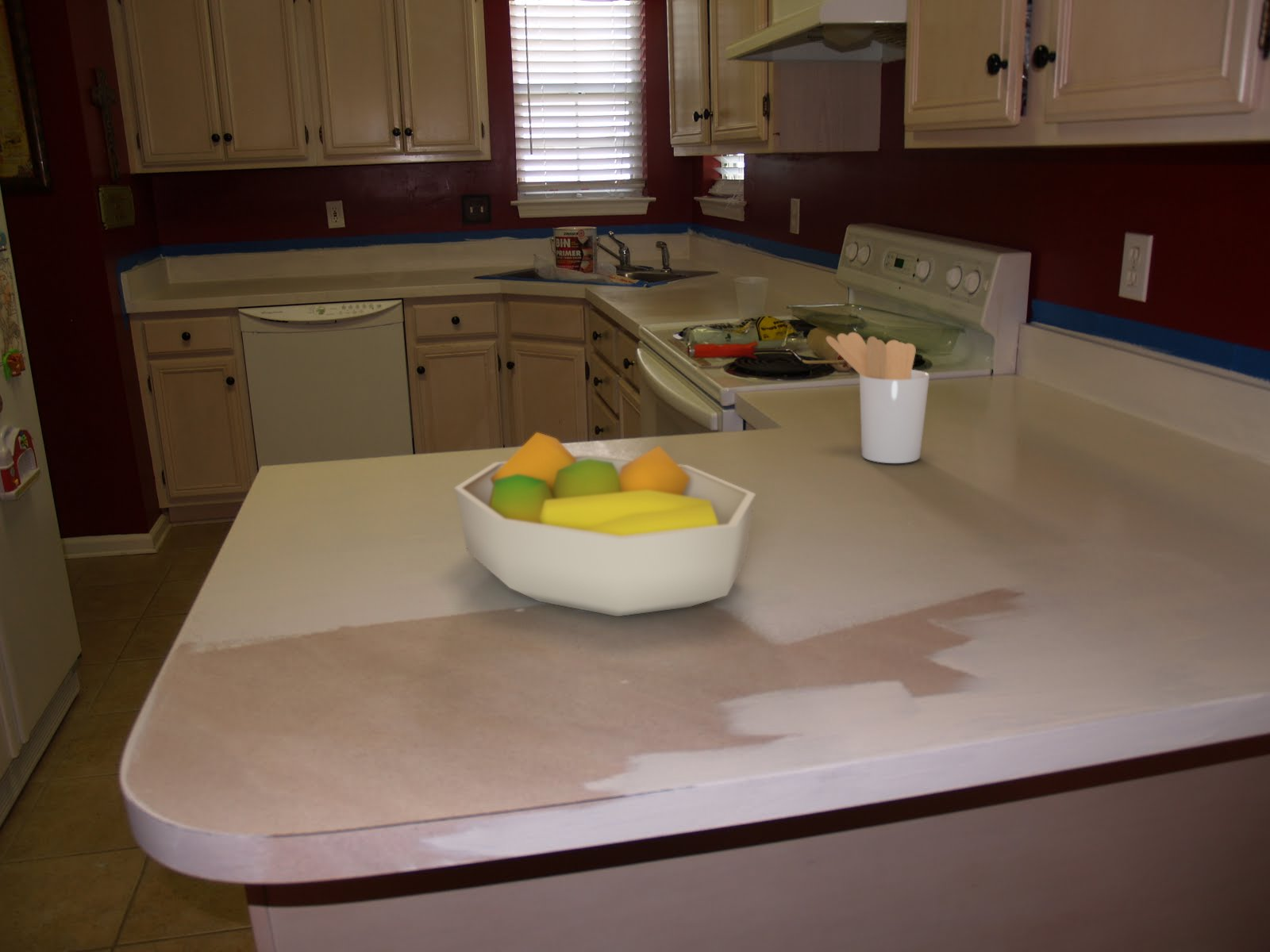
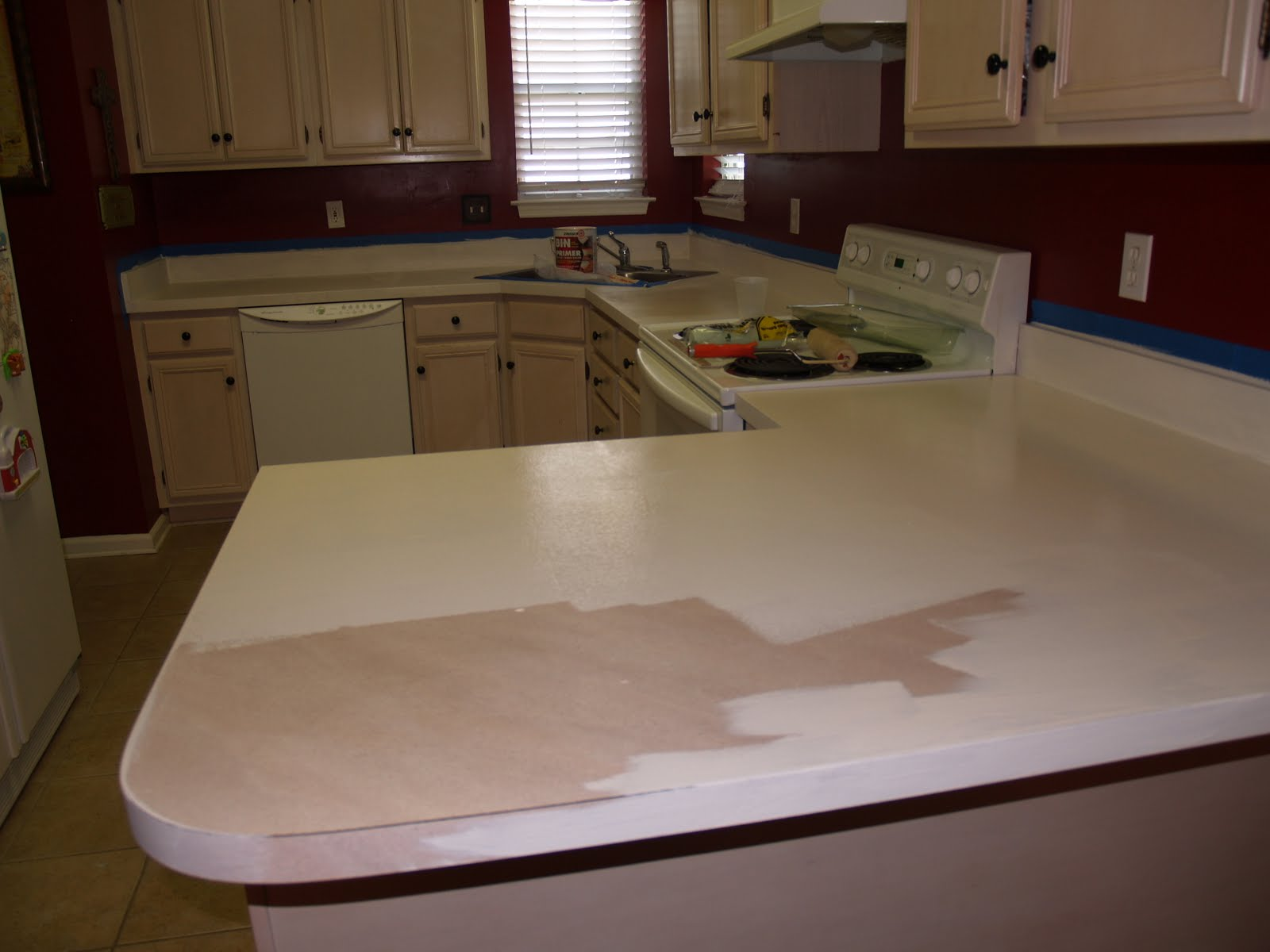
- utensil holder (876, 393)
- fruit bowl (602, 514)
